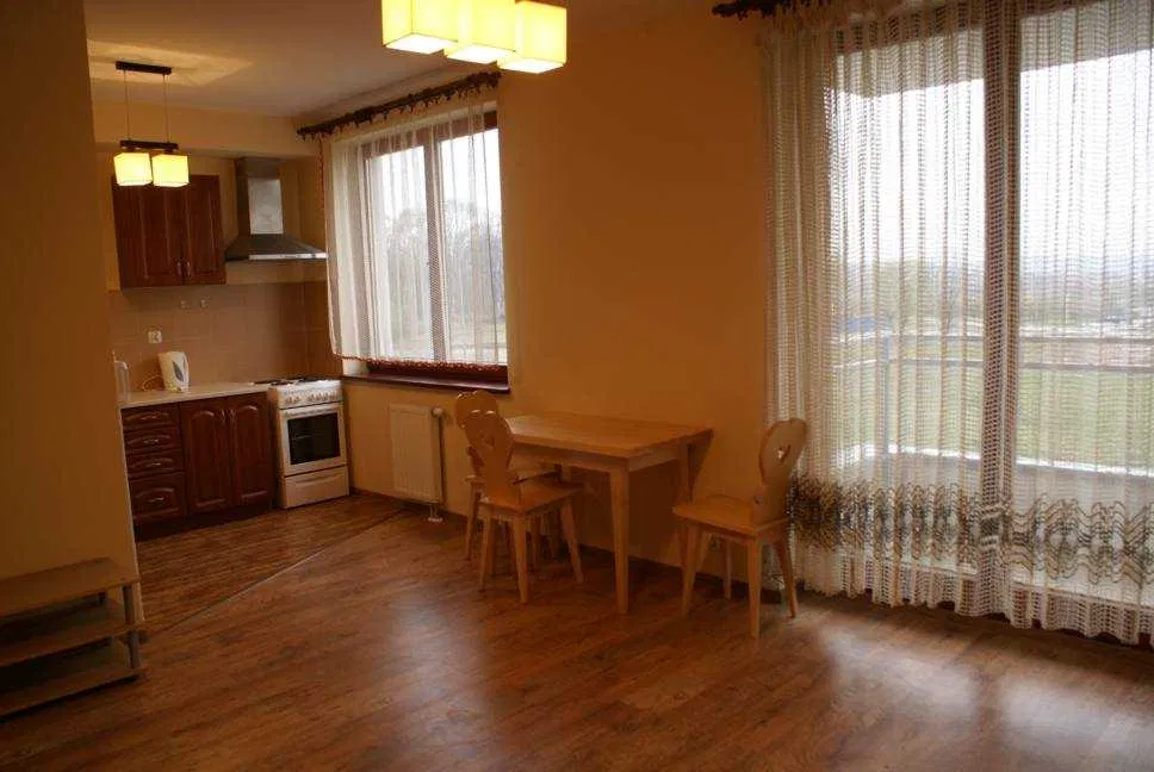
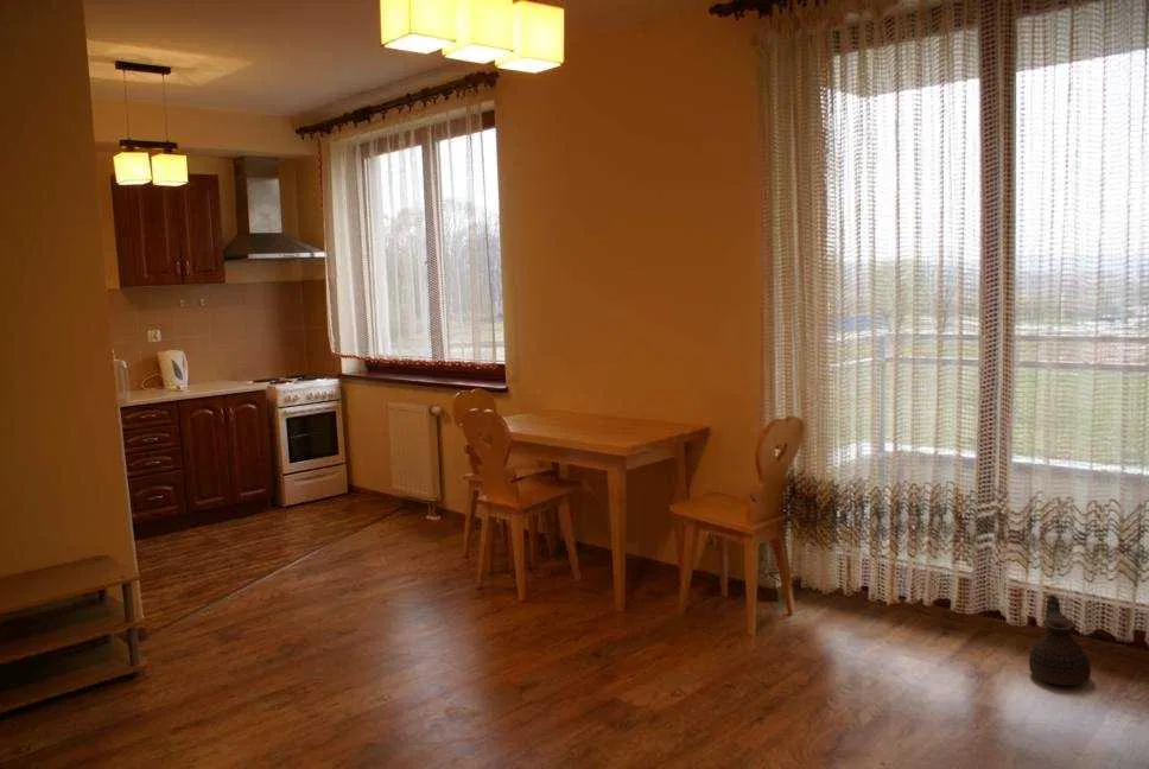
+ ceramic jug (1060, 641)
